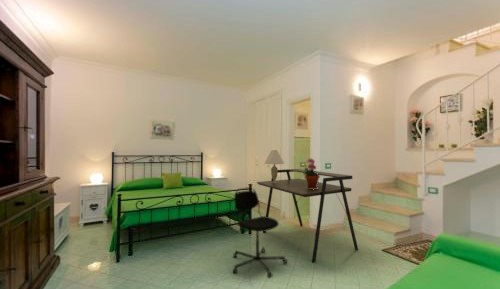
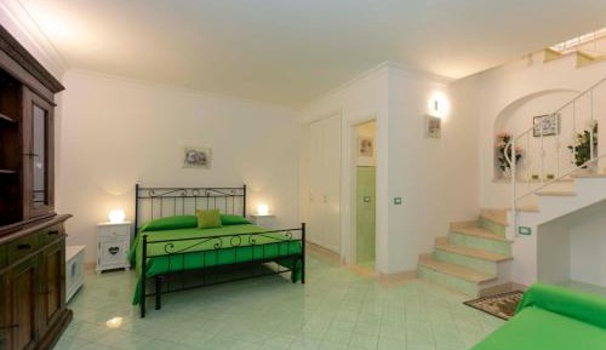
- office chair (255, 227)
- potted plant (311, 173)
- desk (298, 209)
- table lamp (274, 166)
